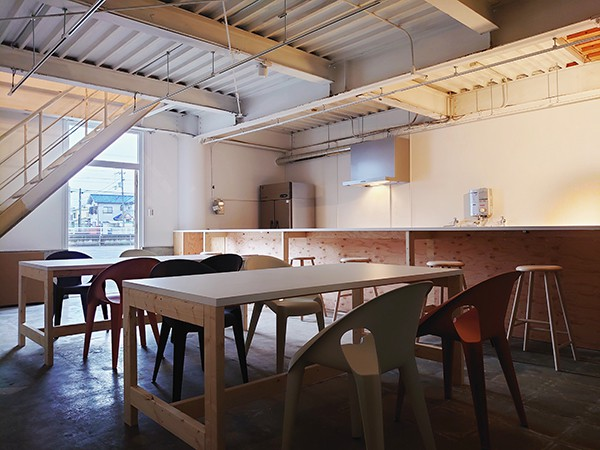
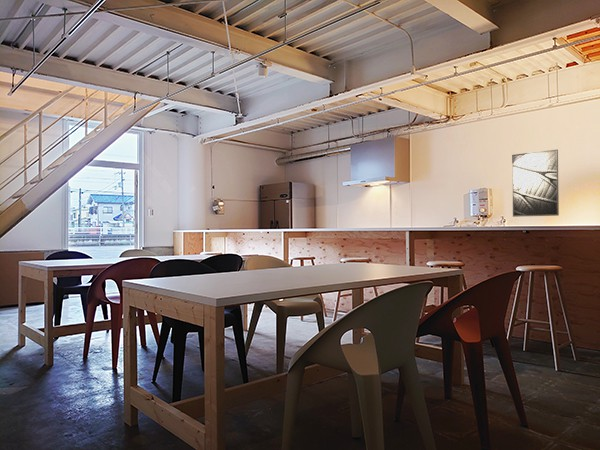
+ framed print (534, 184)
